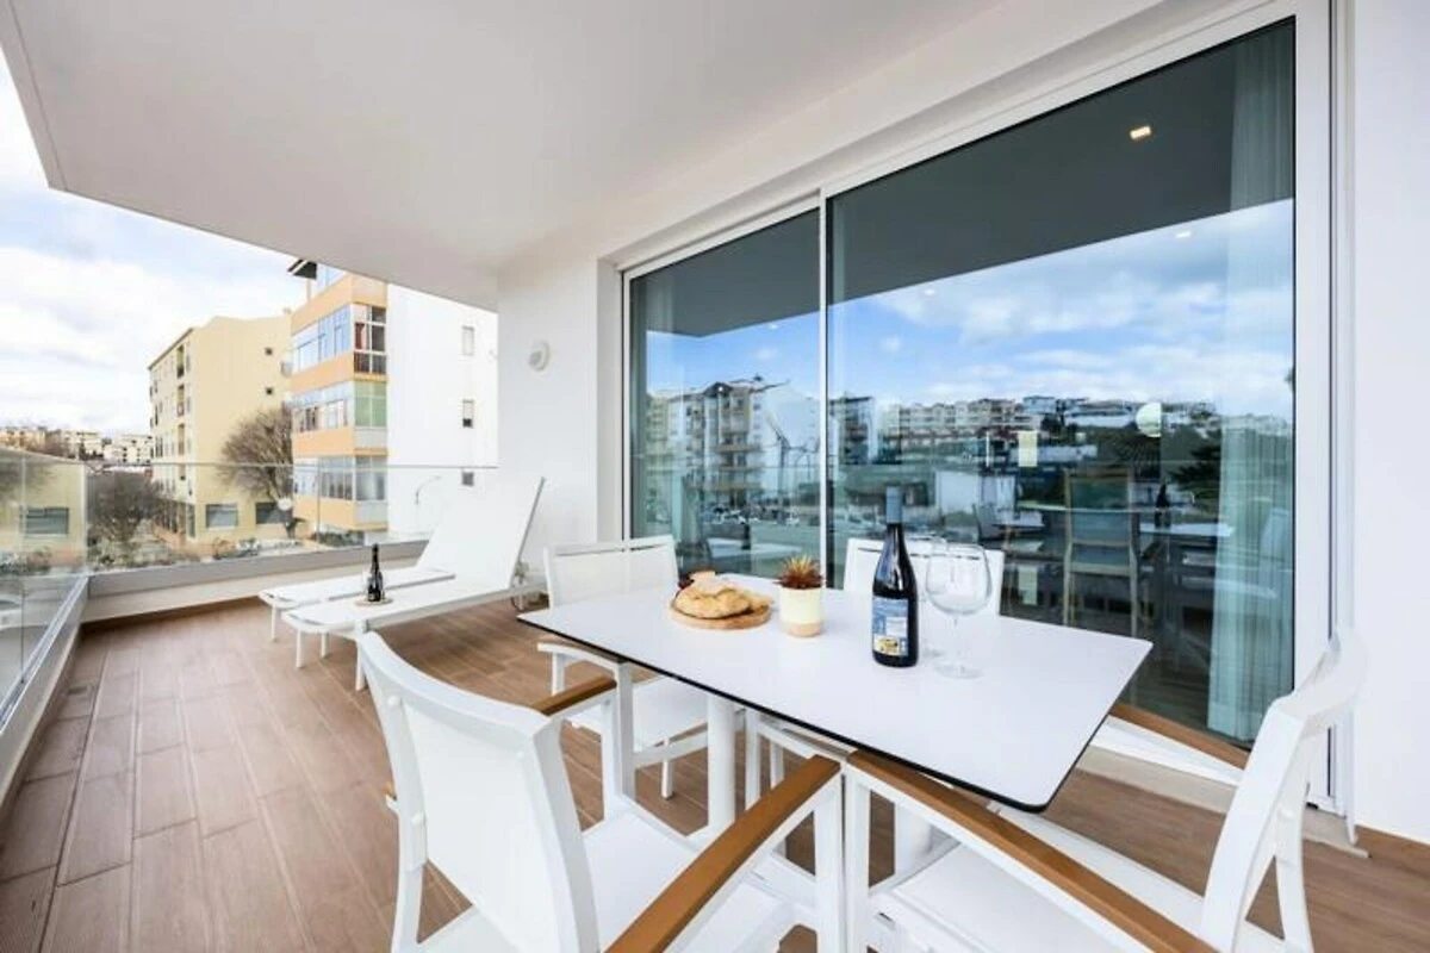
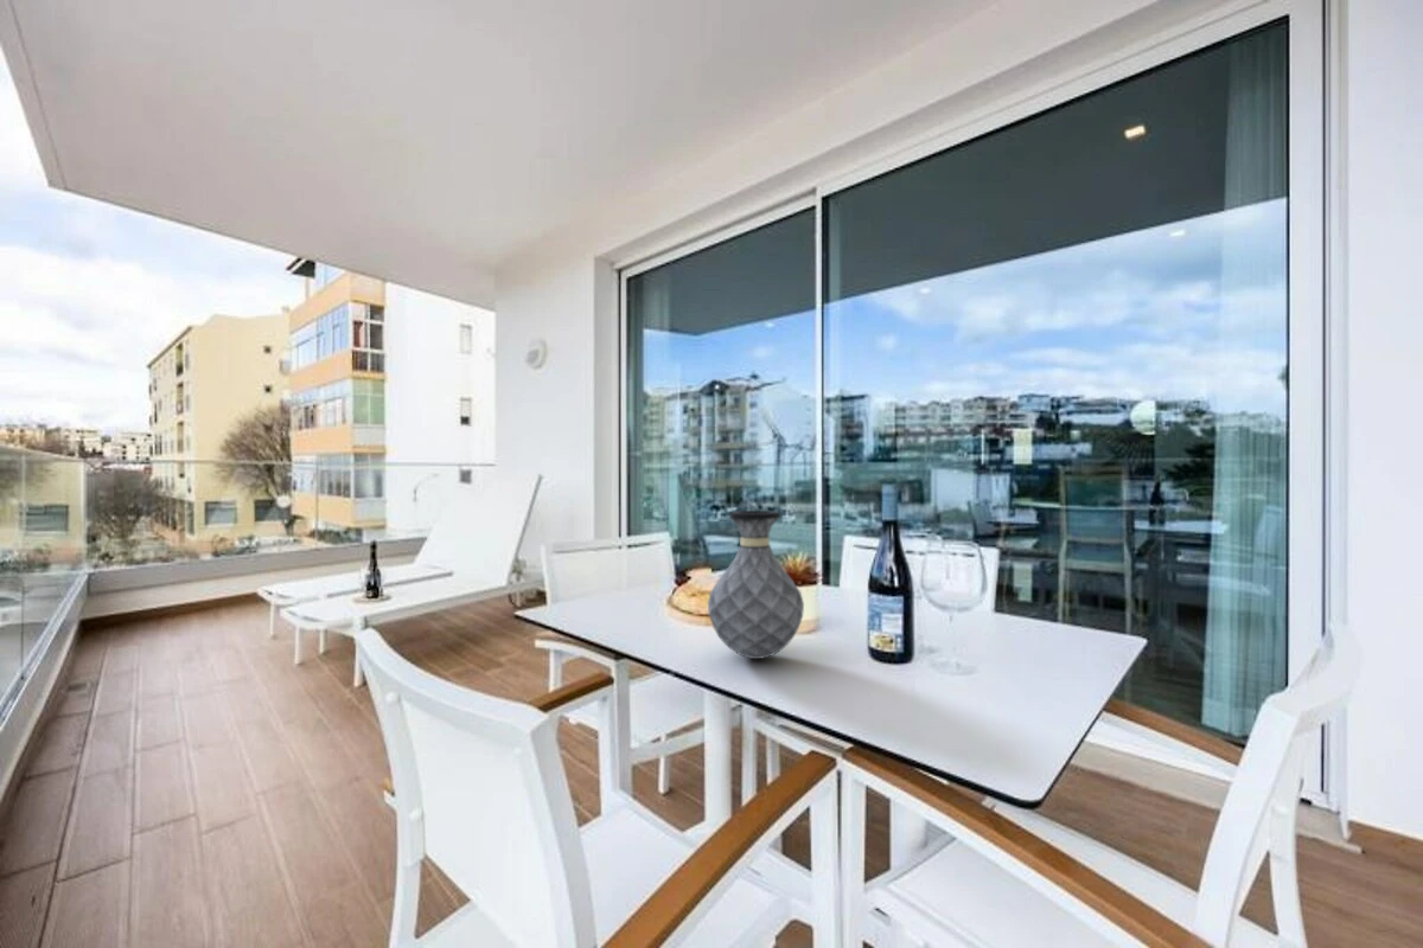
+ vase (754, 584)
